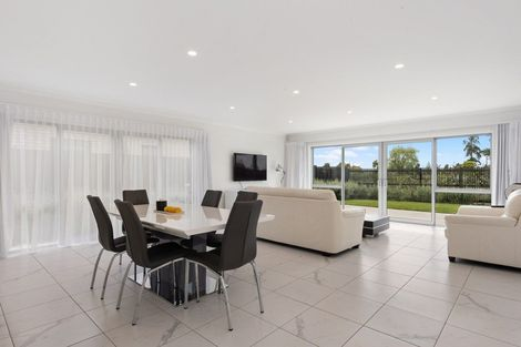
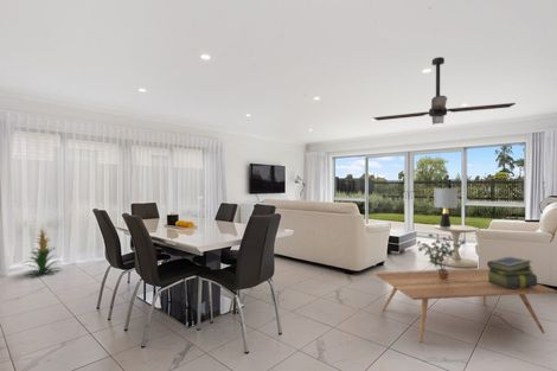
+ coffee table (456, 296)
+ stack of books (510, 271)
+ potted plant (442, 256)
+ indoor plant (43, 249)
+ lamp (444, 206)
+ side table (456, 243)
+ ceiling fan (437, 88)
